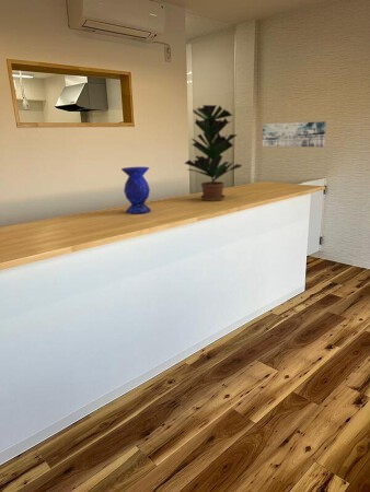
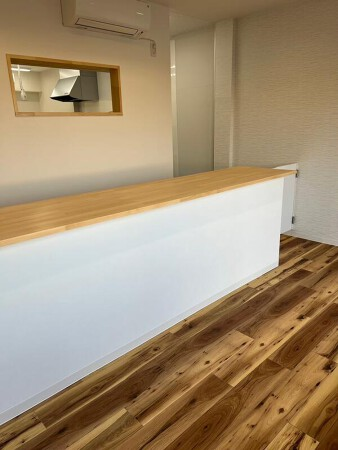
- potted plant (210, 153)
- vase (137, 189)
- wall art (291, 134)
